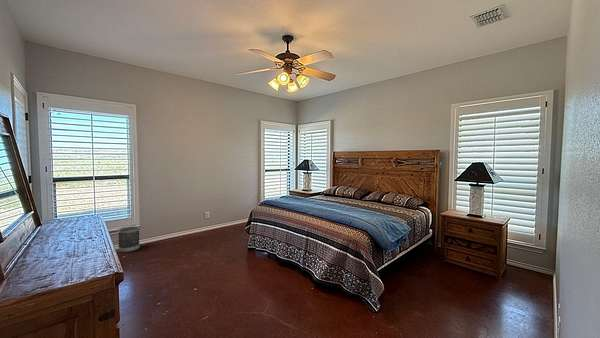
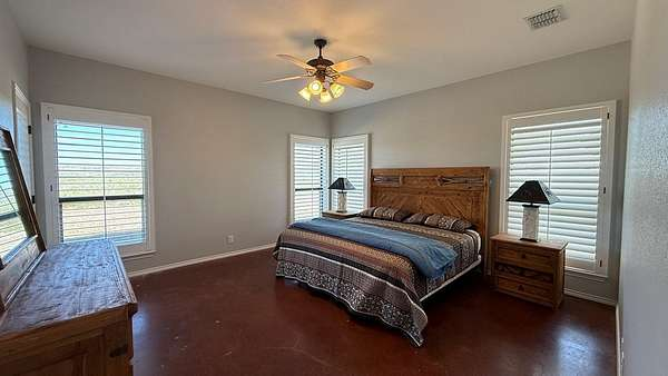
- wastebasket (129, 238)
